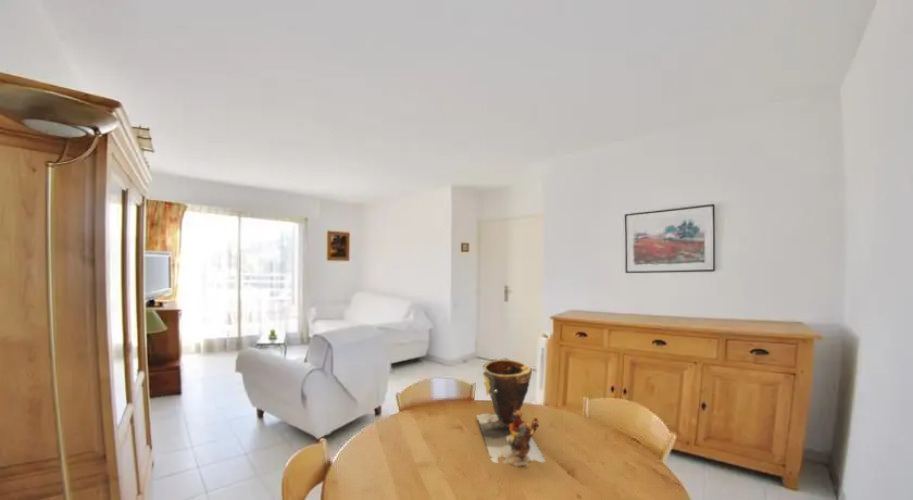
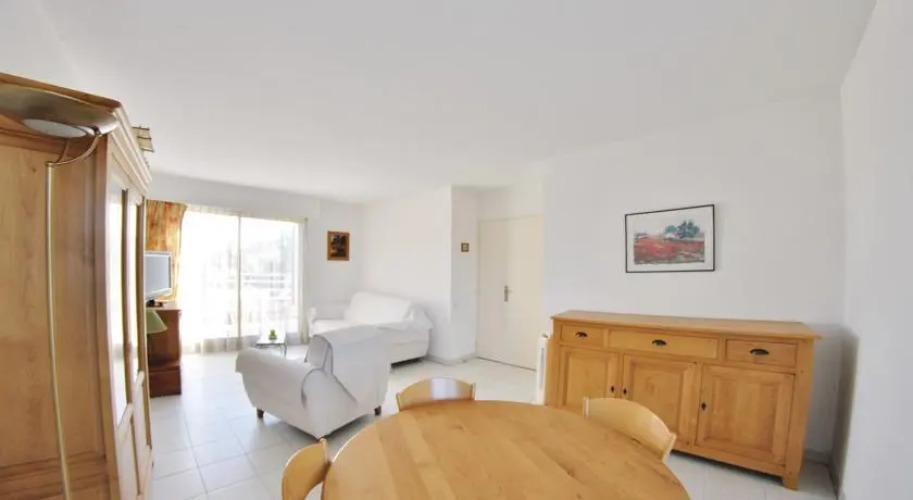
- clay pot (512, 408)
